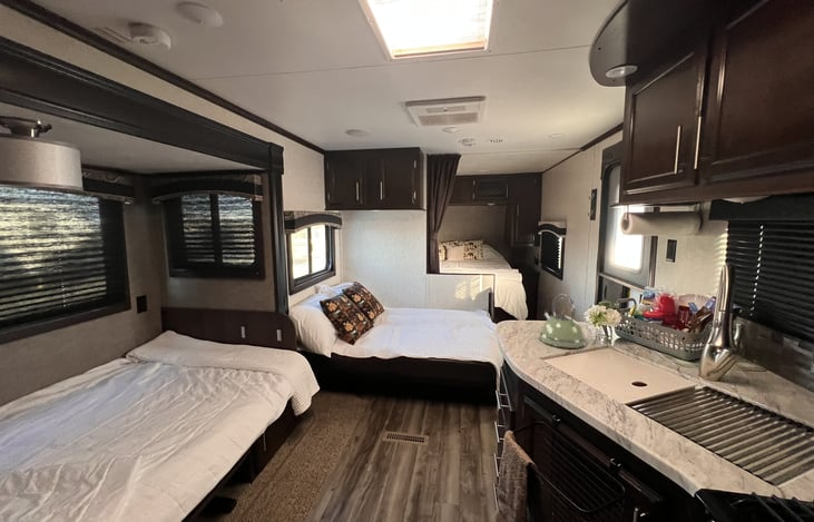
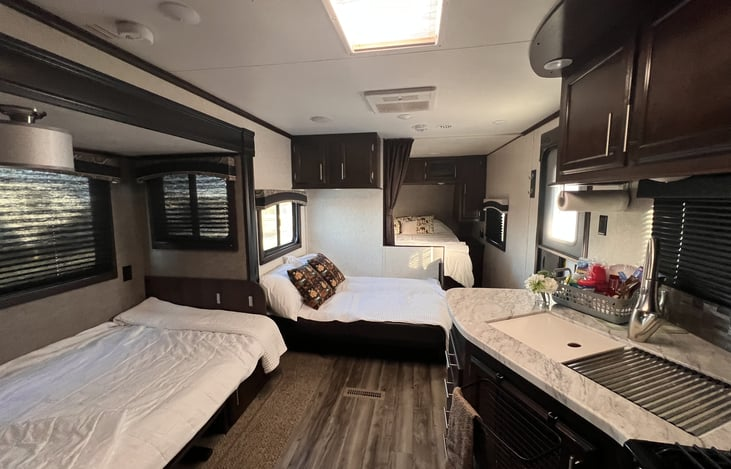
- kettle (560, 316)
